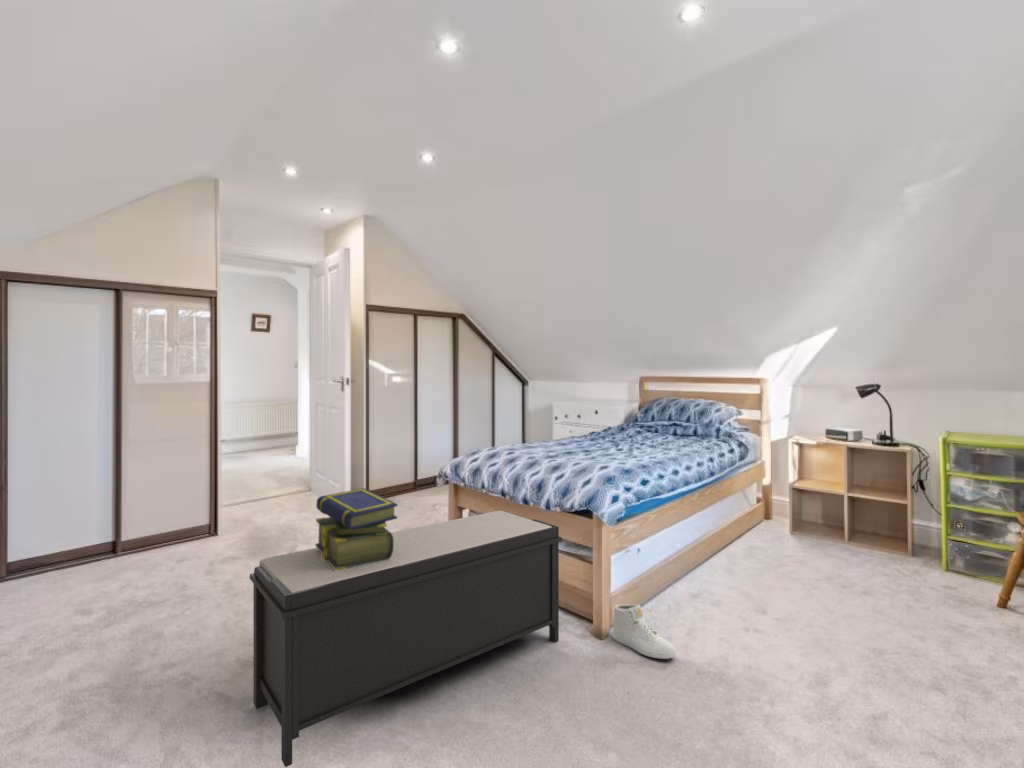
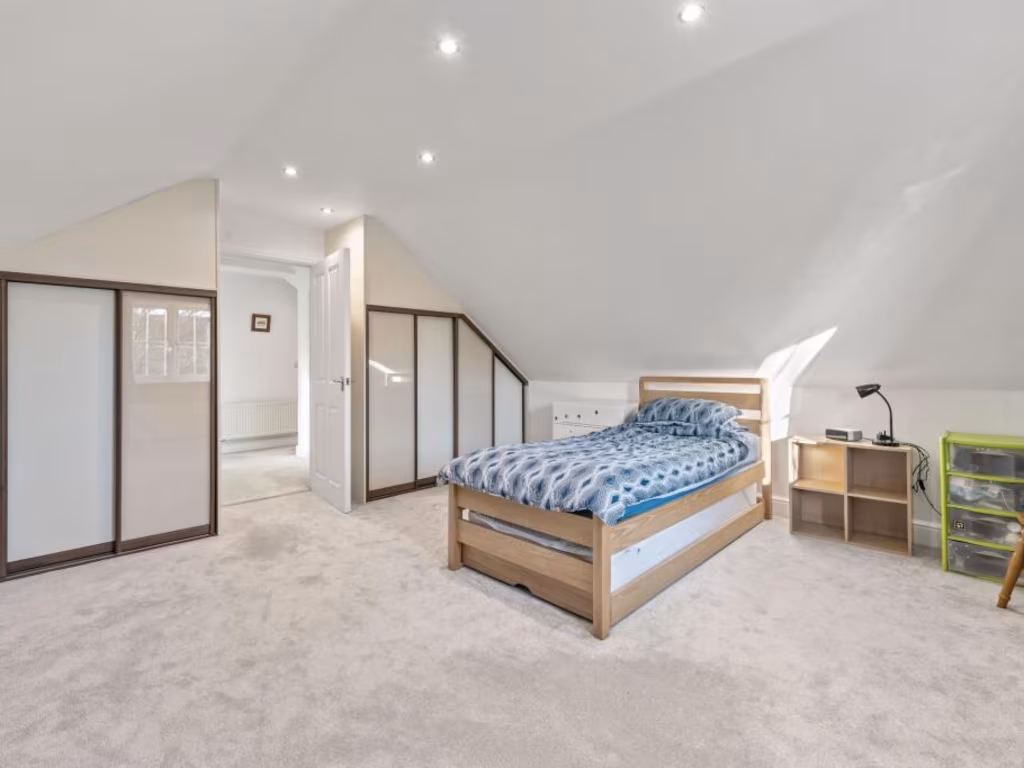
- stack of books (356, 524)
- sneaker (642, 628)
- bench (422, 605)
